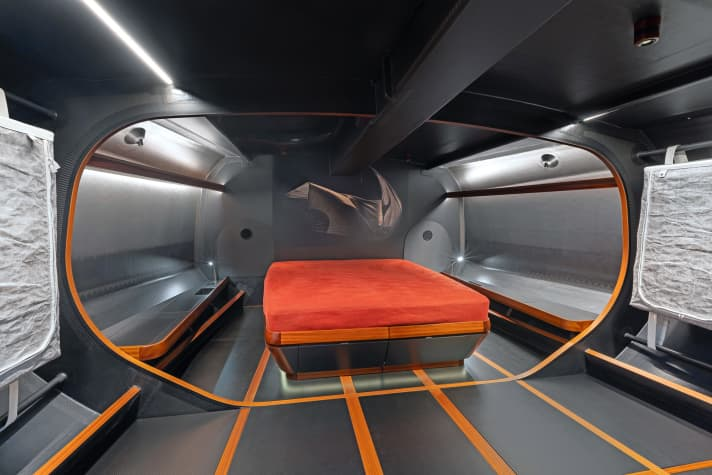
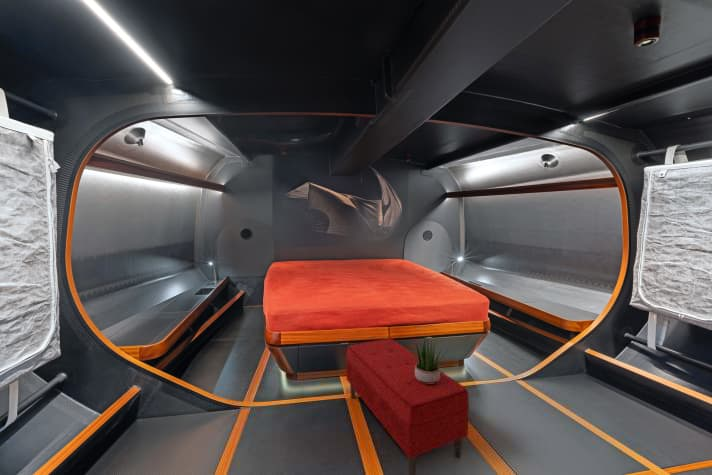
+ bench (397, 393)
+ potted plant (427, 358)
